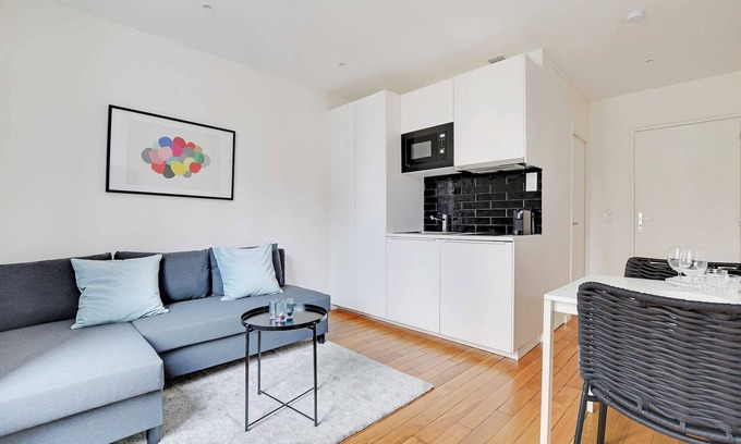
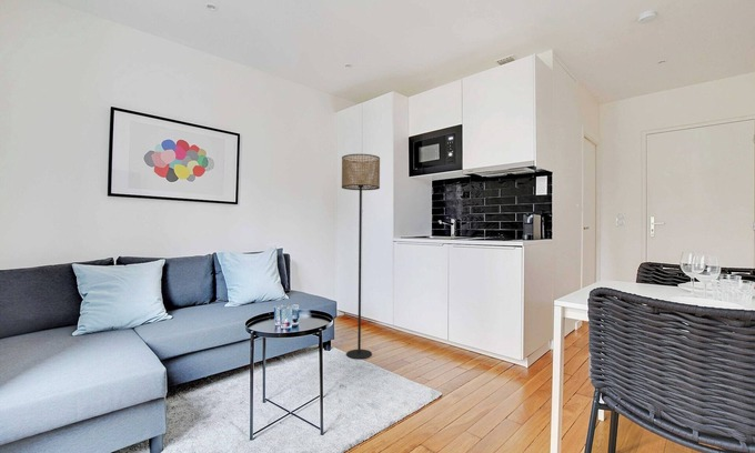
+ floor lamp (360, 255)
